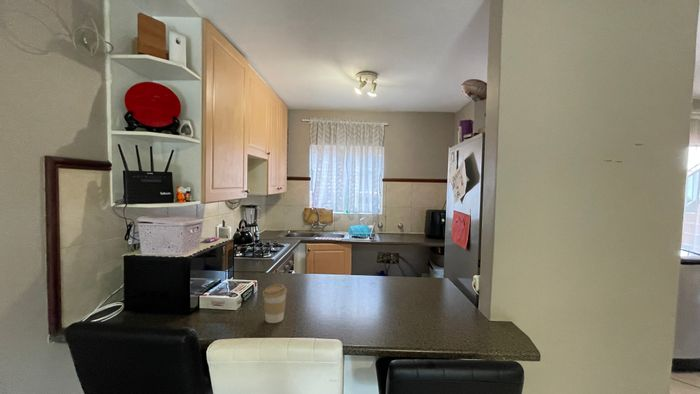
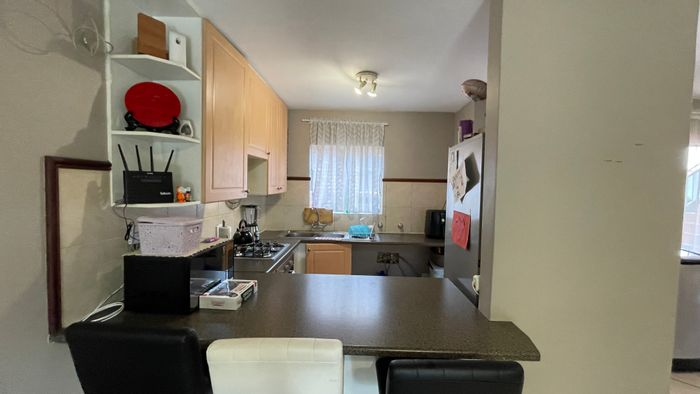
- coffee cup (274, 302)
